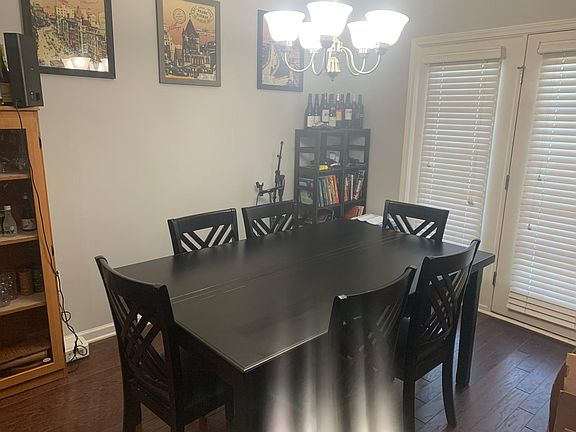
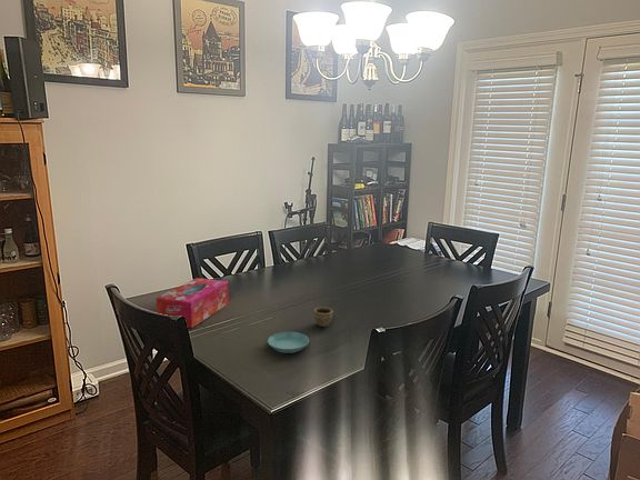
+ cup (324, 317)
+ tissue box (194, 300)
+ saucer (288, 343)
